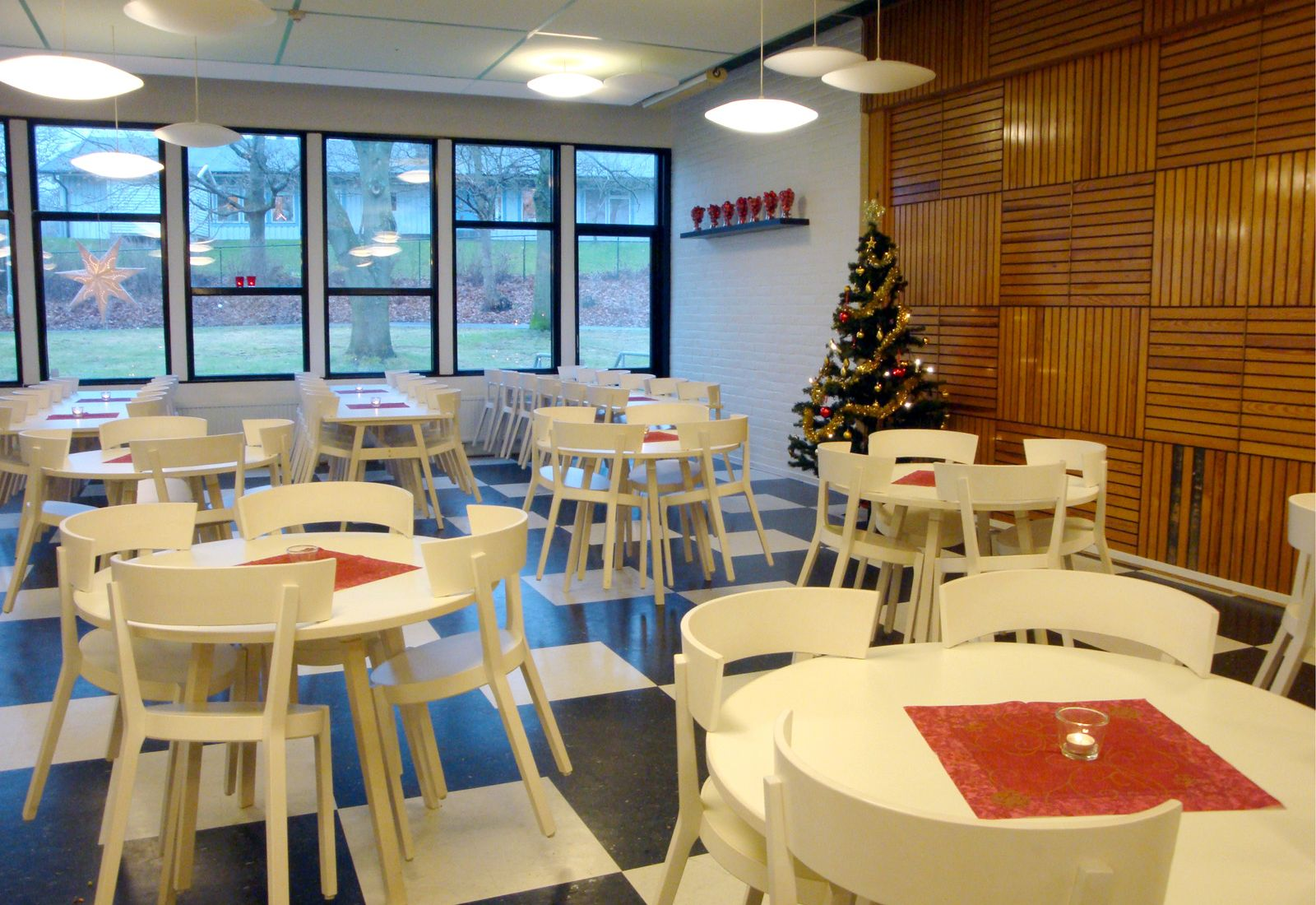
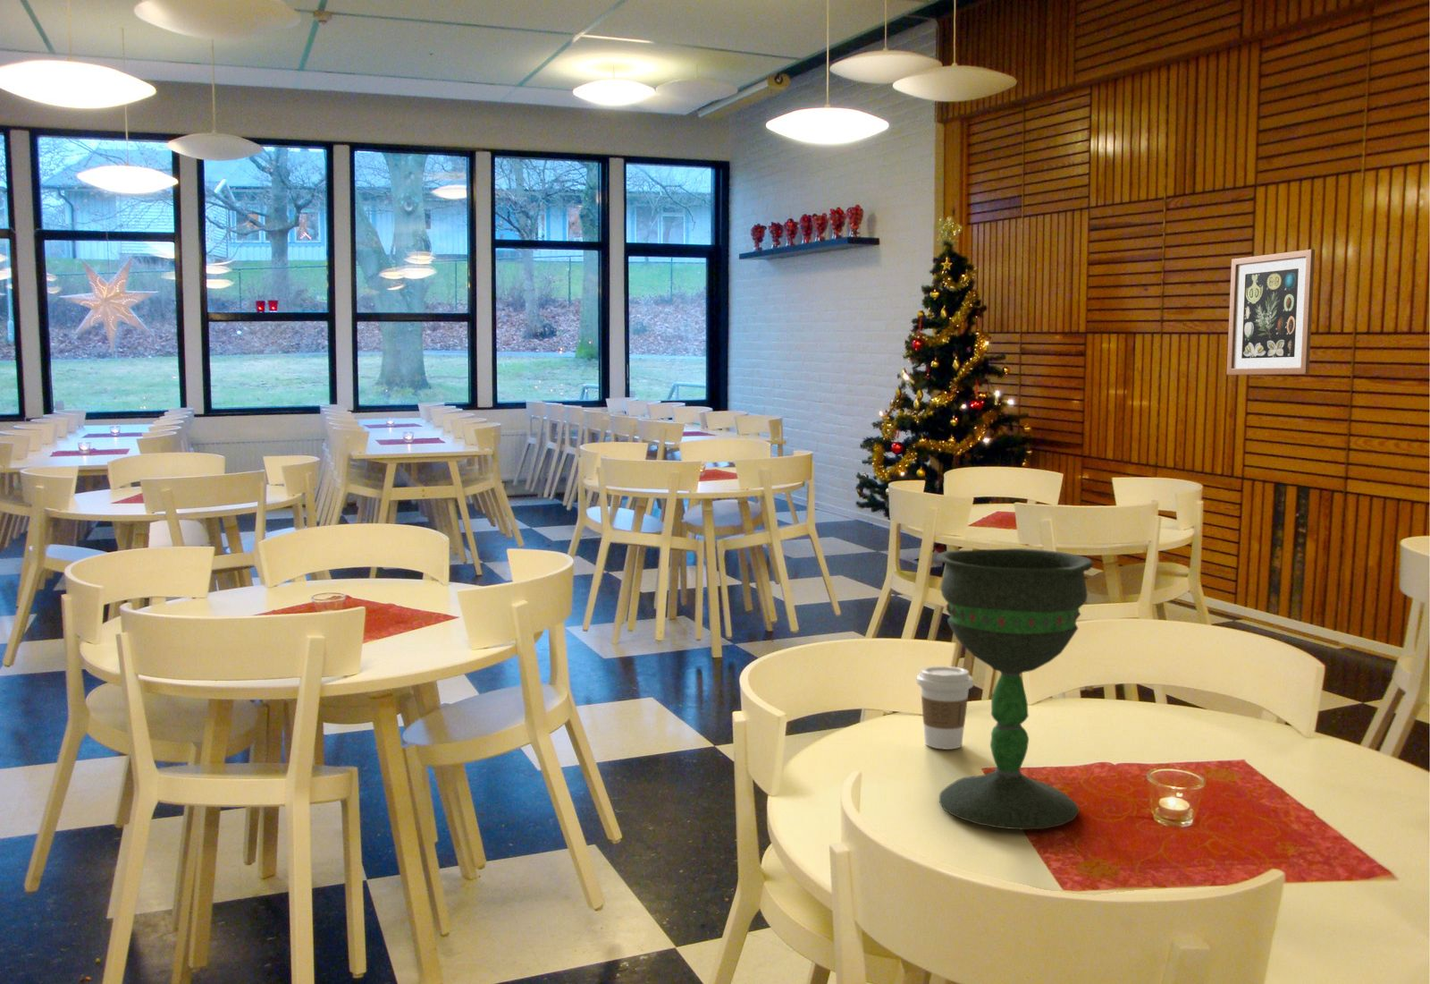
+ chalice (1009, 683)
+ coffee cup (944, 707)
+ wall art (1268, 314)
